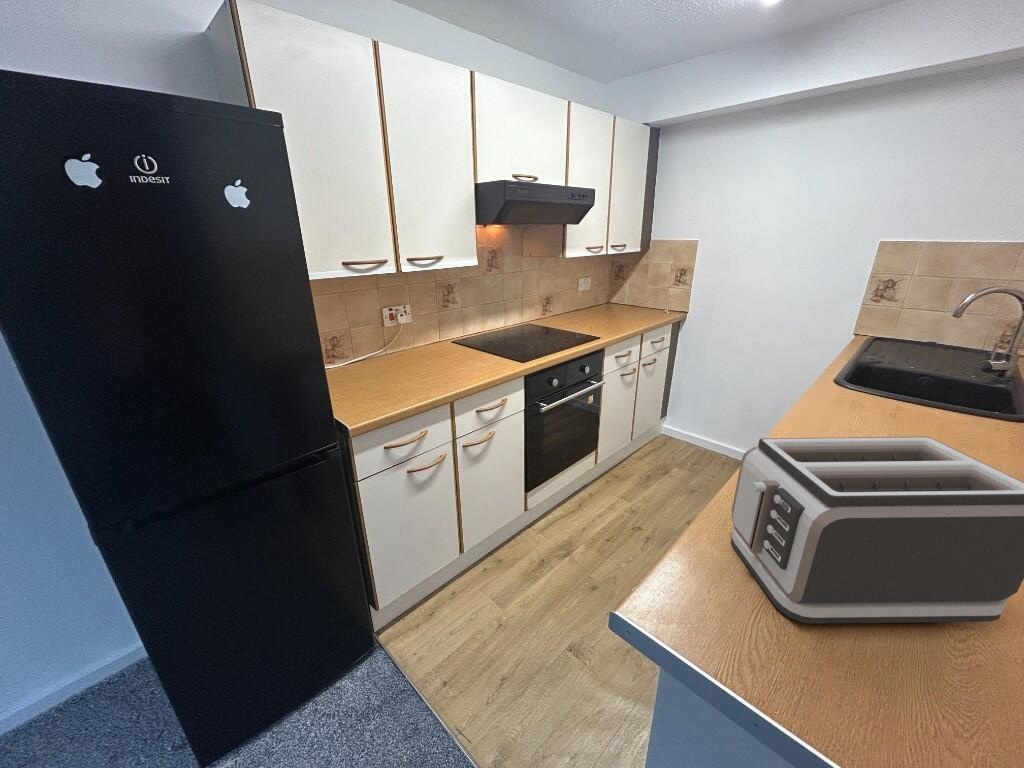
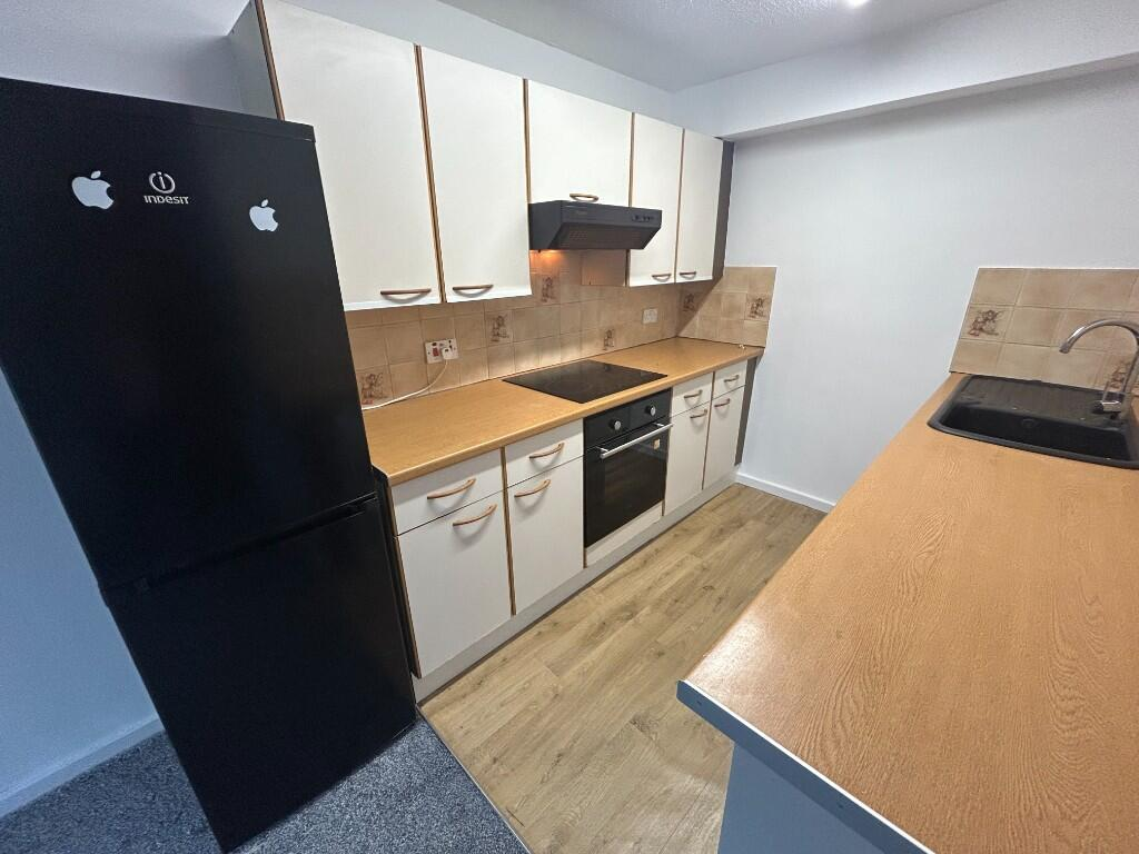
- toaster (858, 521)
